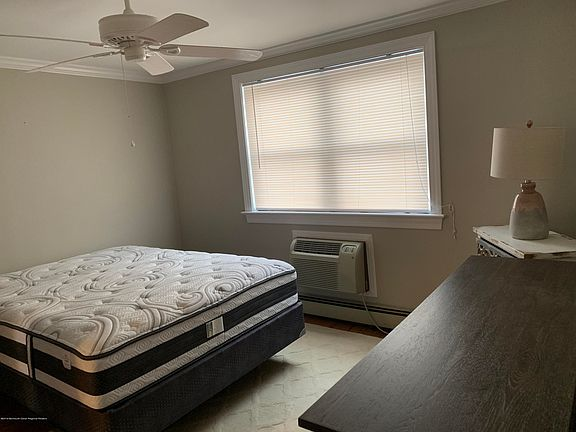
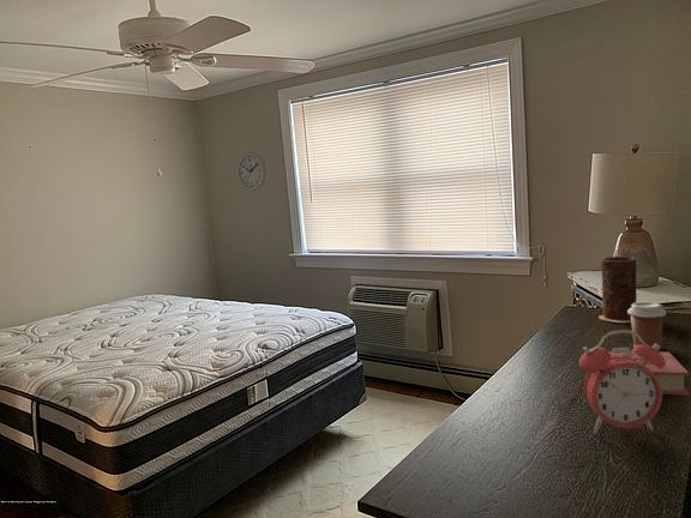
+ wall clock (251, 171)
+ book (645, 367)
+ coffee cup (647, 325)
+ vase (620, 288)
+ alarm clock (621, 381)
